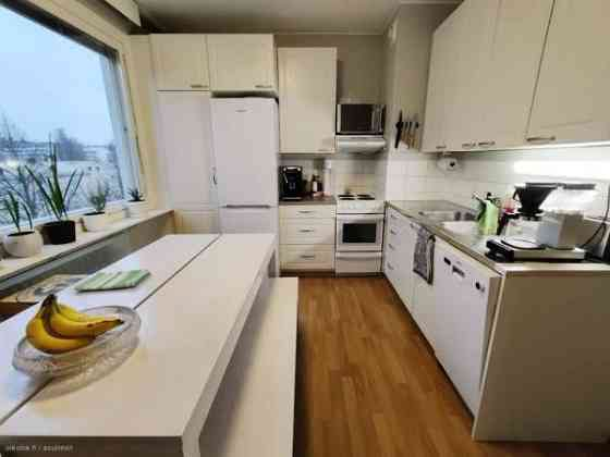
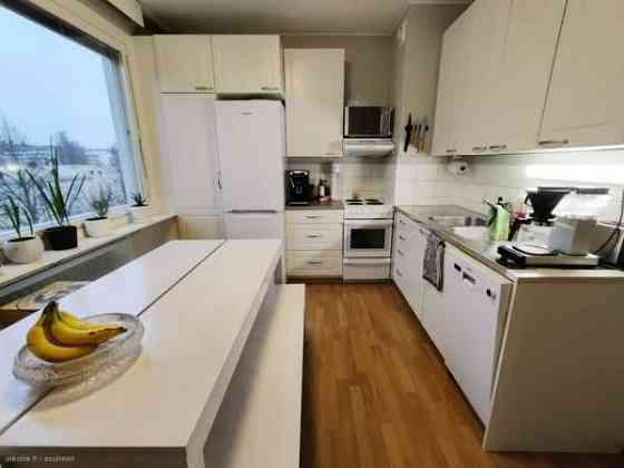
- dish towel (114, 279)
